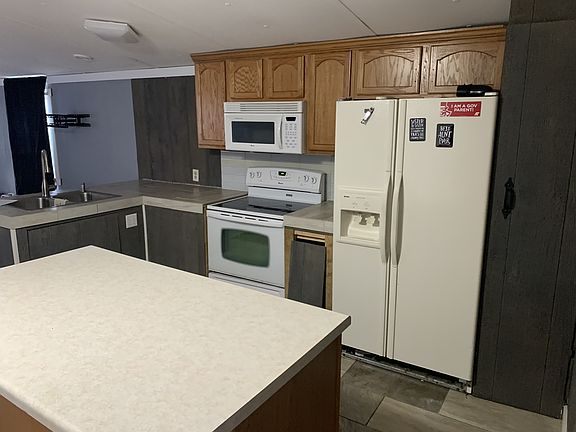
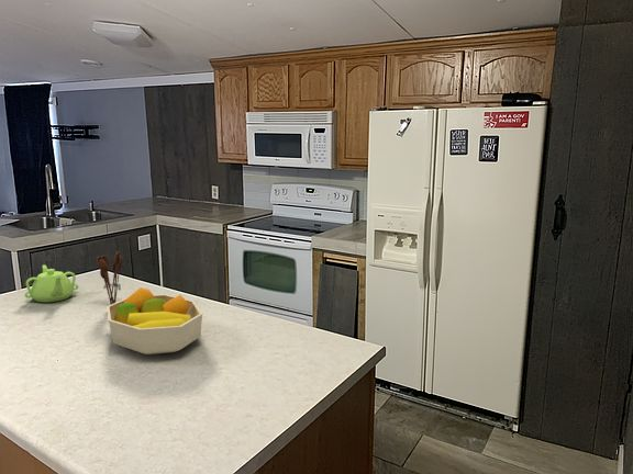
+ teapot (52, 283)
+ fruit bowl (154, 318)
+ utensil holder (113, 278)
